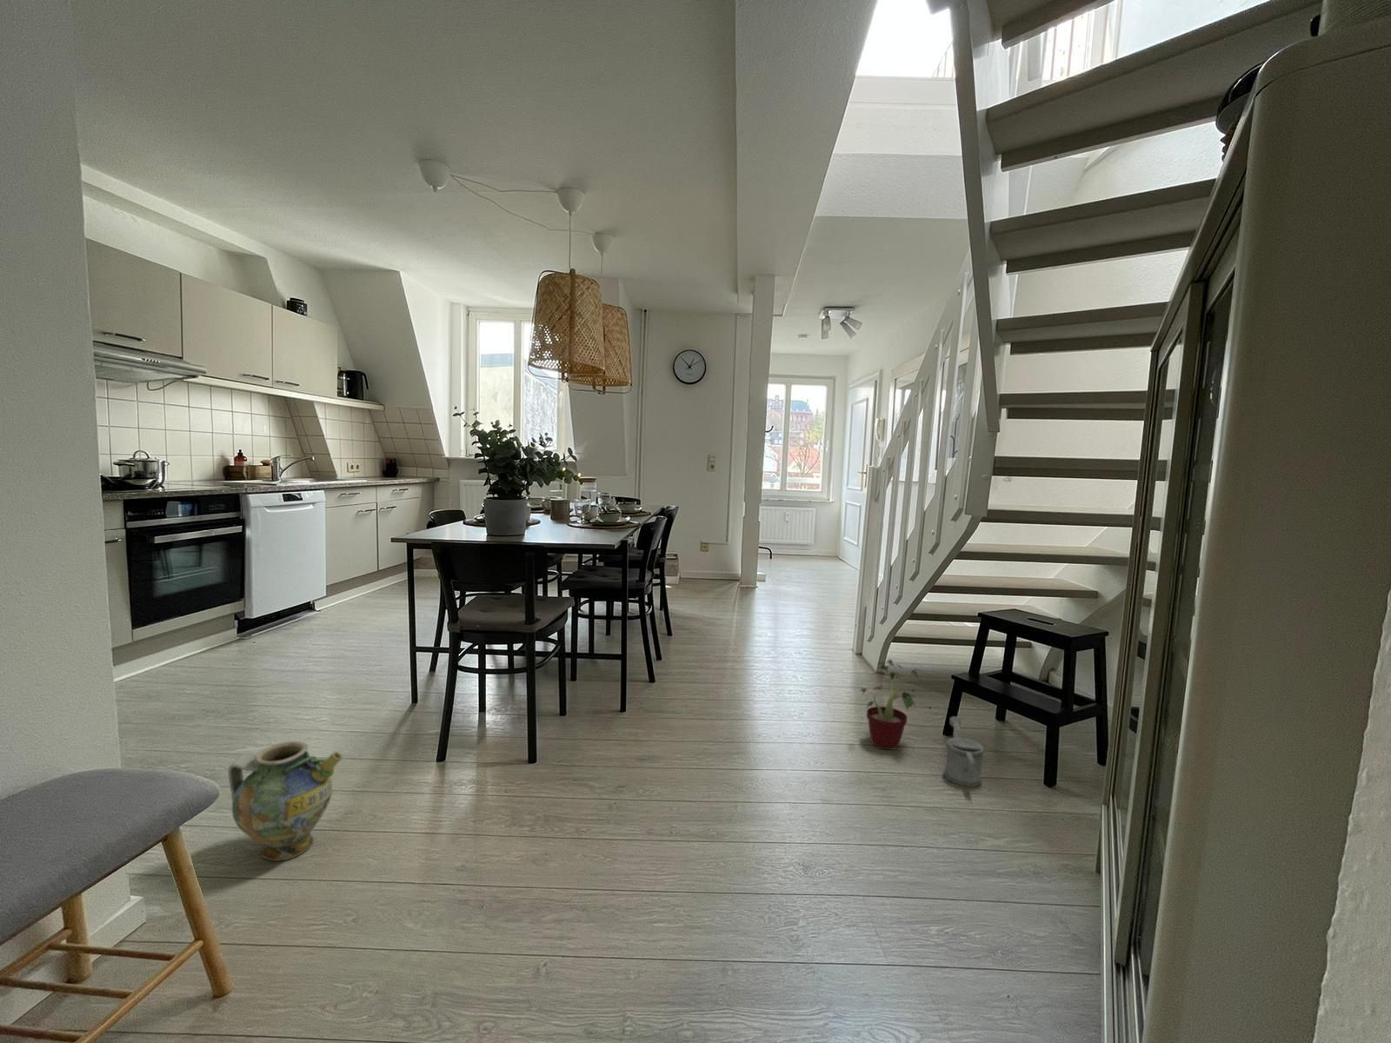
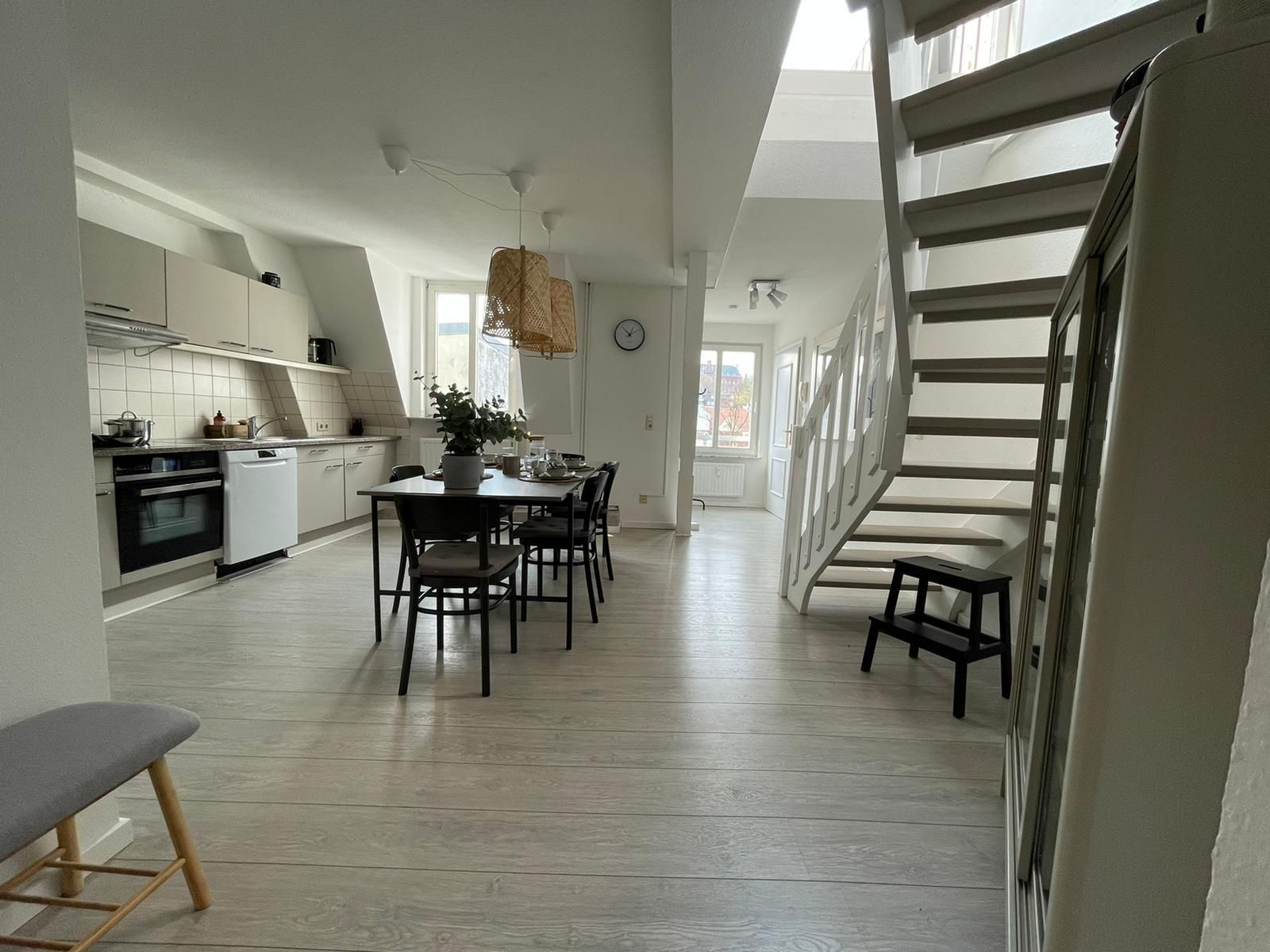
- watering can (962, 753)
- ceramic jug (288, 800)
- potted plant (889, 698)
